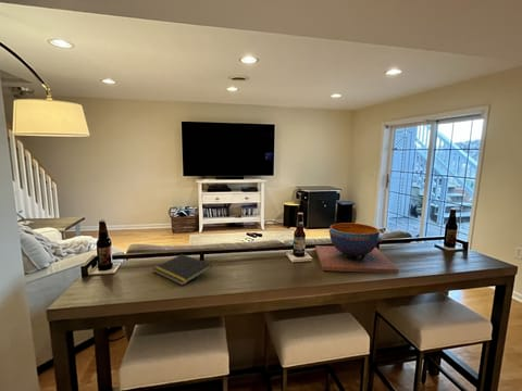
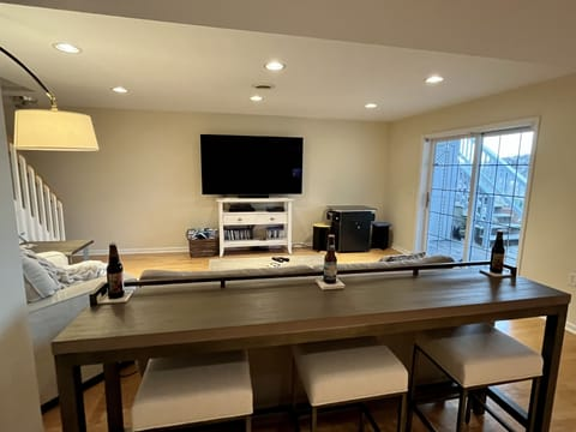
- notepad (182, 267)
- decorative bowl (352, 243)
